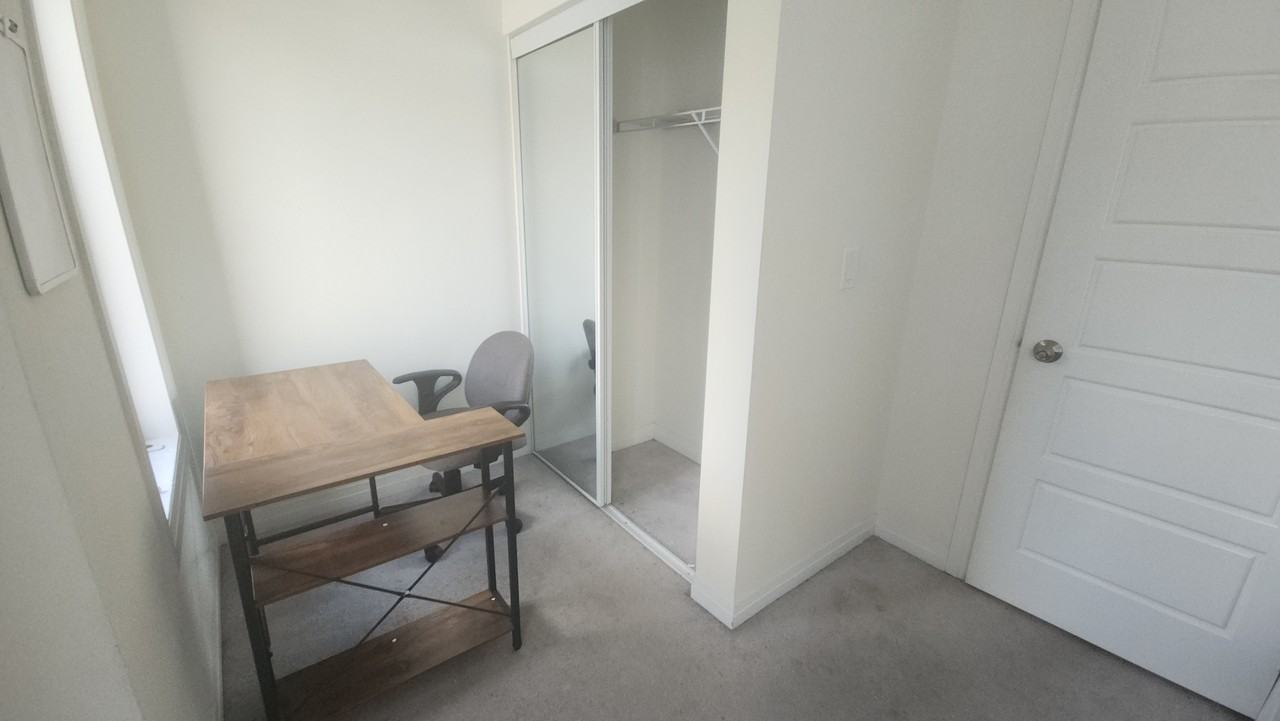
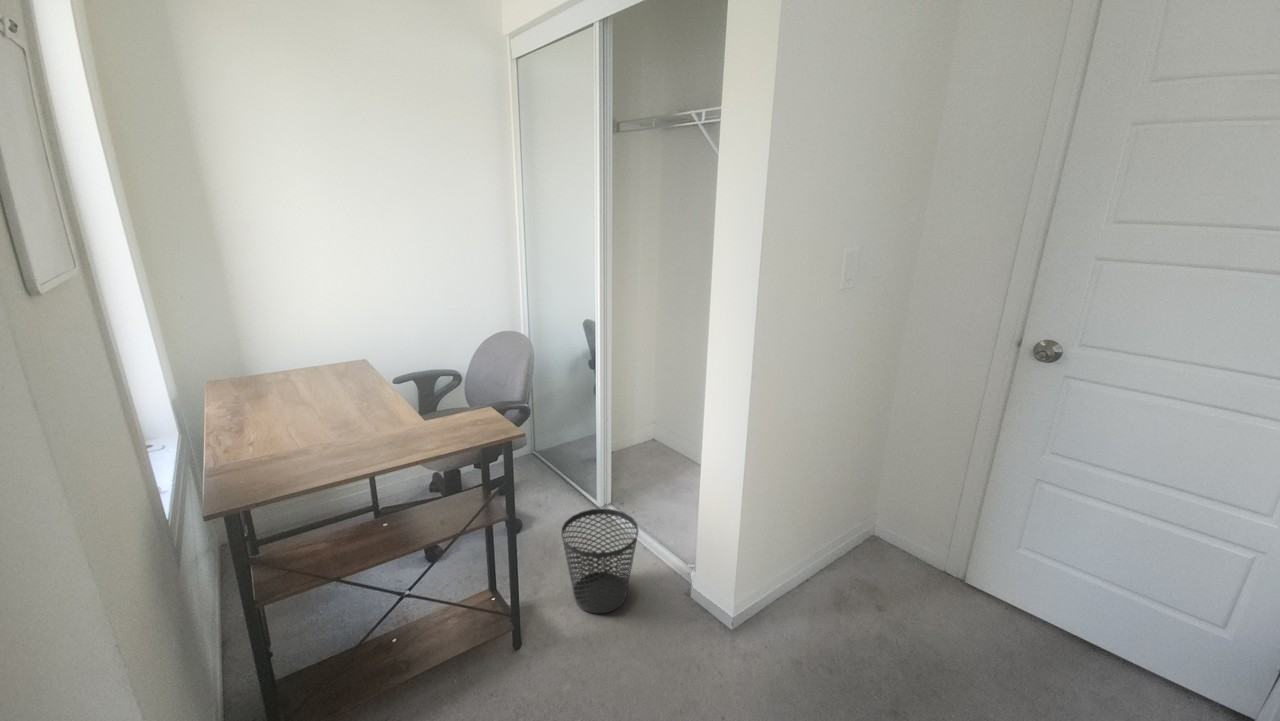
+ wastebasket (600, 563)
